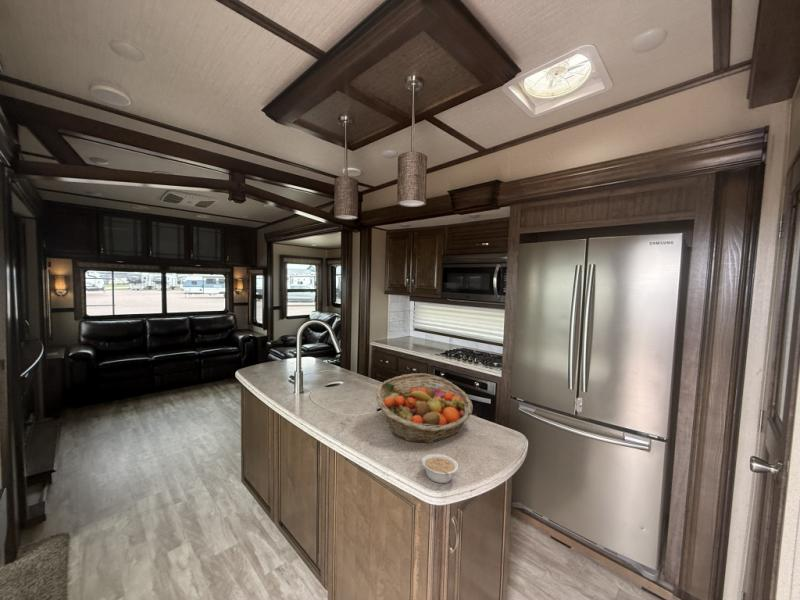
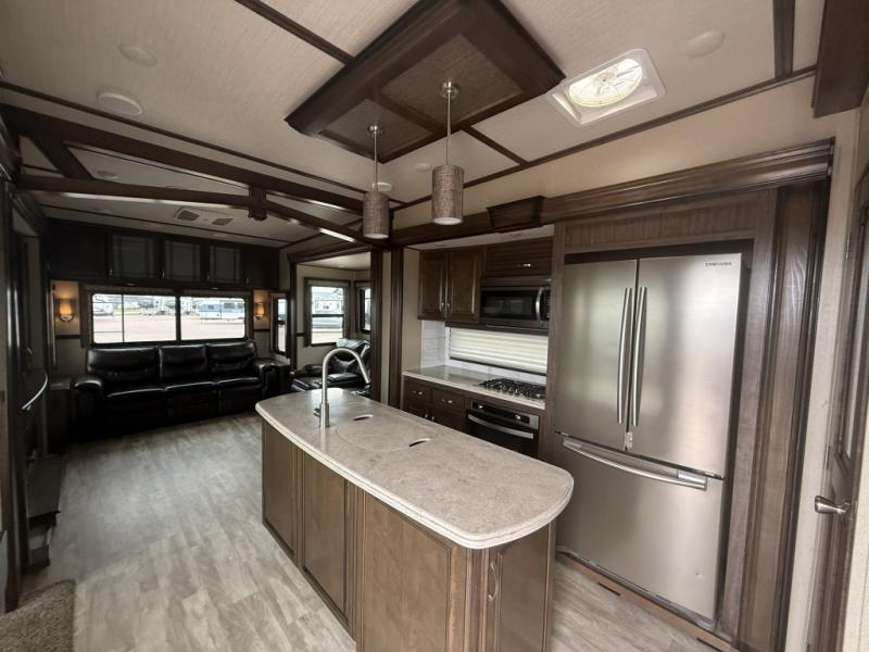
- fruit basket (424, 405)
- legume (440, 468)
